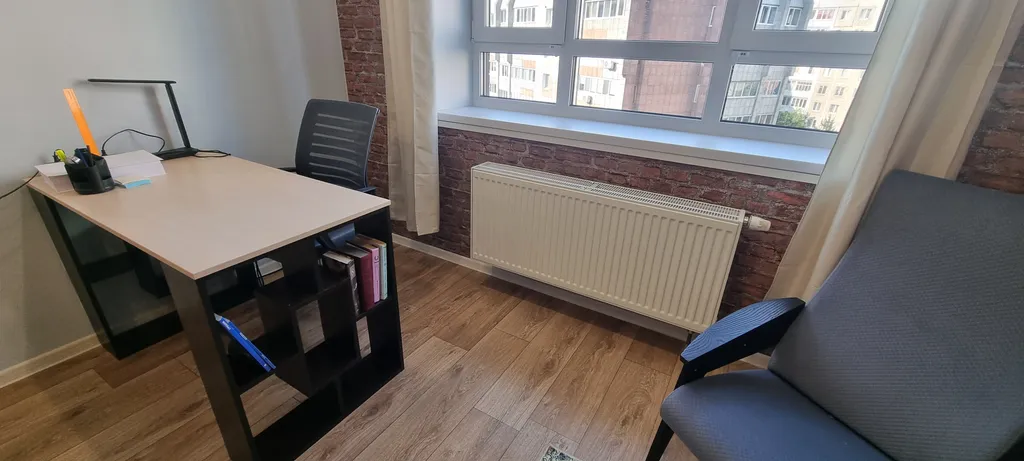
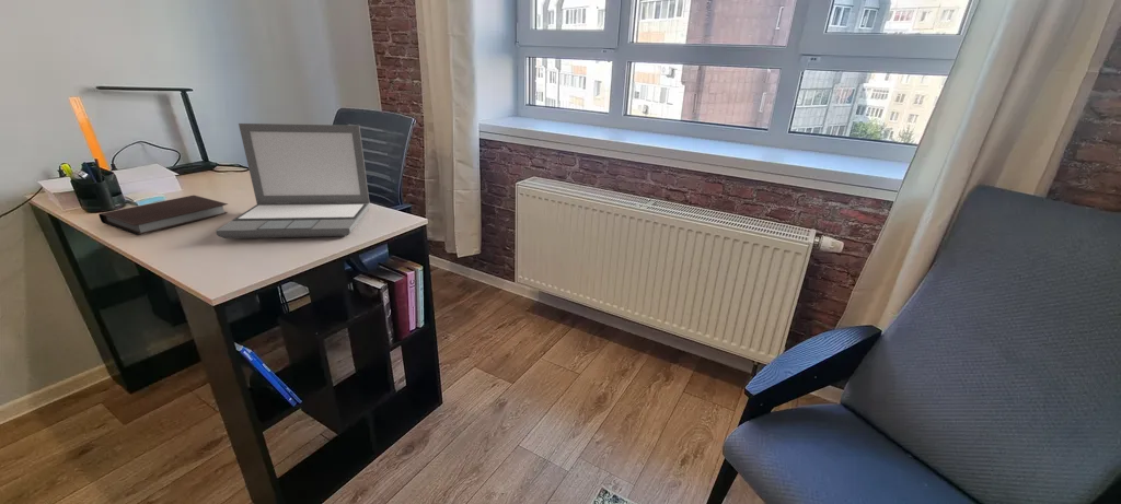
+ notebook (167, 212)
+ laptop (293, 178)
